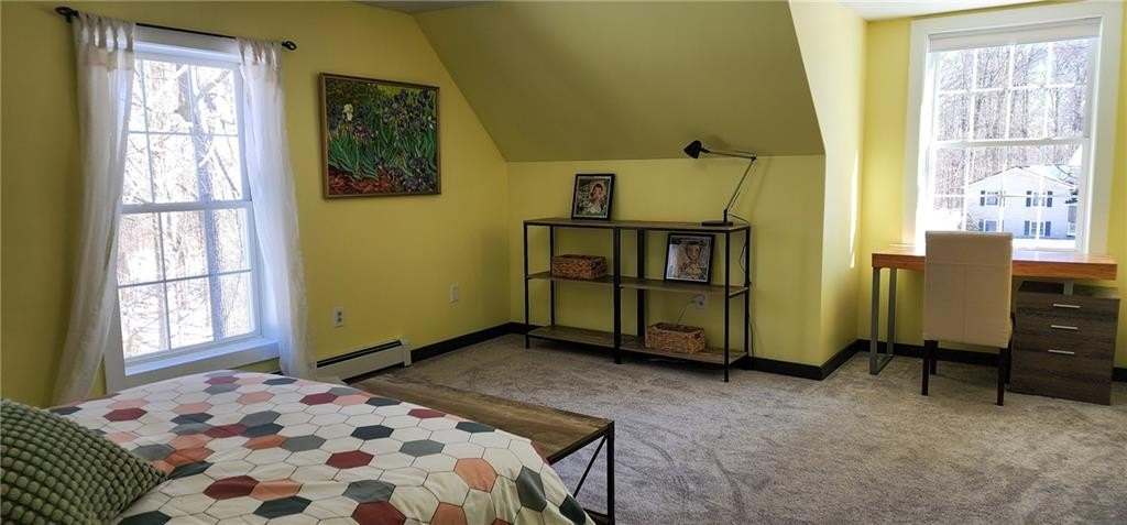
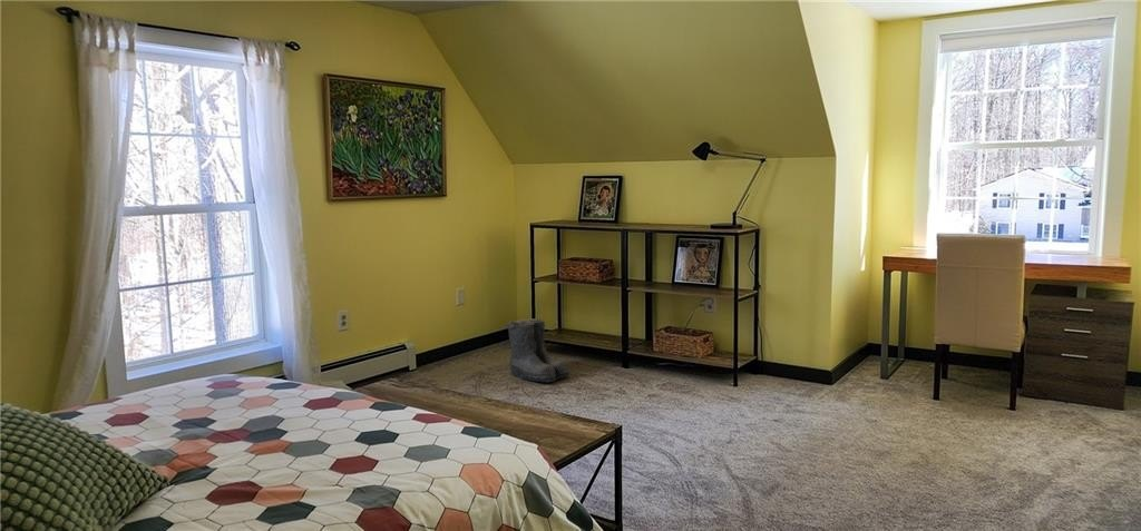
+ boots (537, 348)
